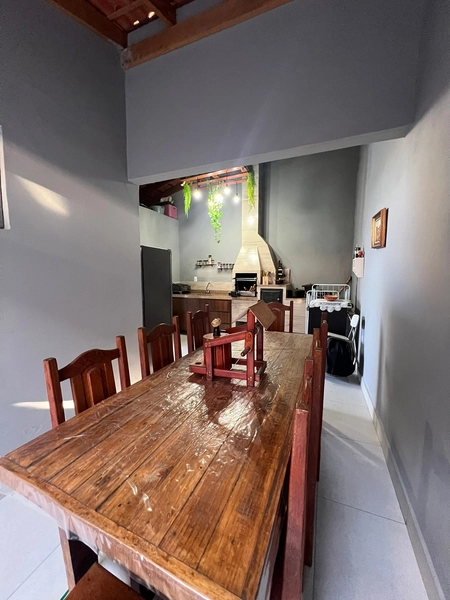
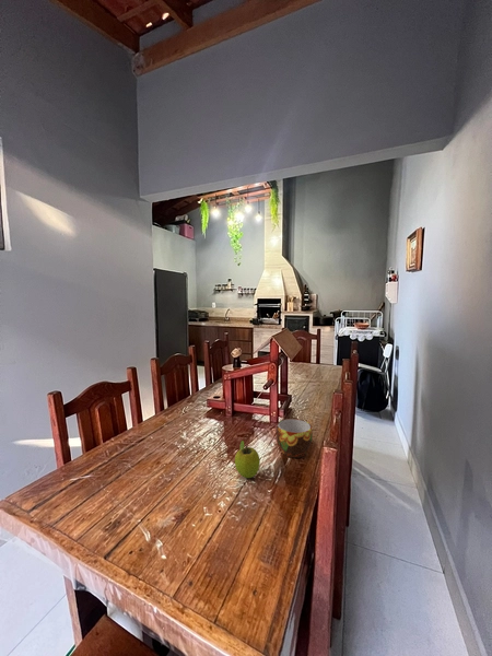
+ fruit (246, 458)
+ cup (293, 437)
